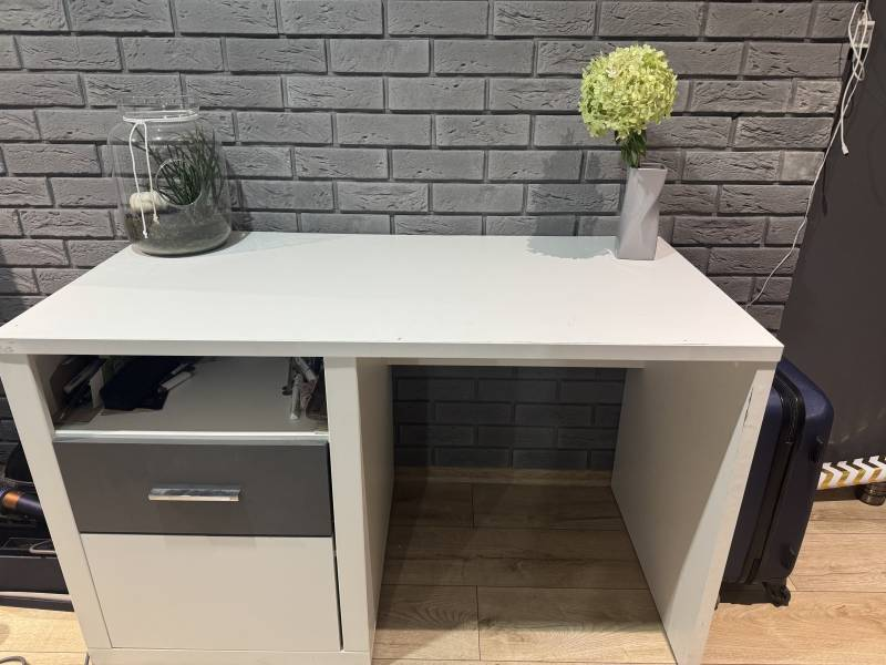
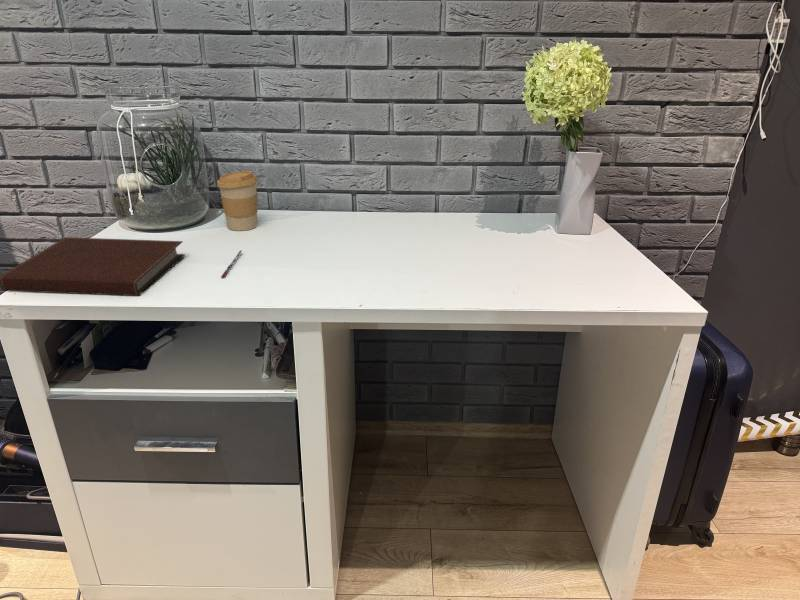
+ notebook (99, 265)
+ coffee cup (239, 199)
+ pen (232, 263)
